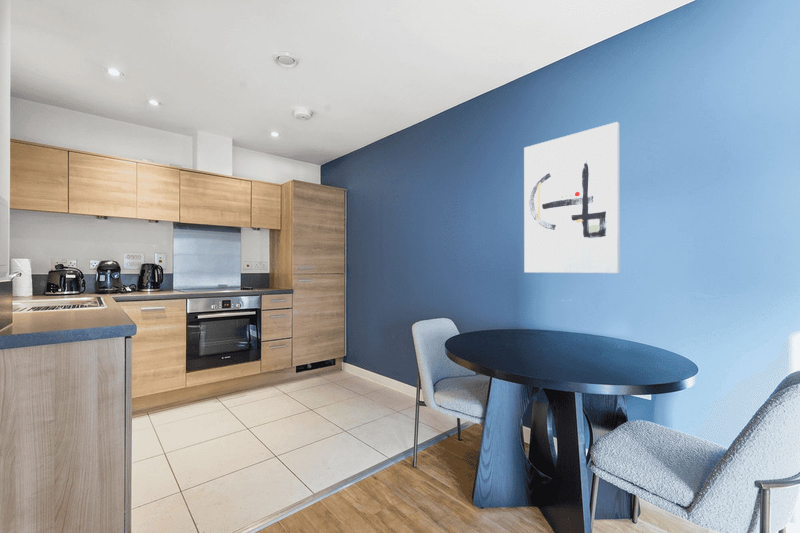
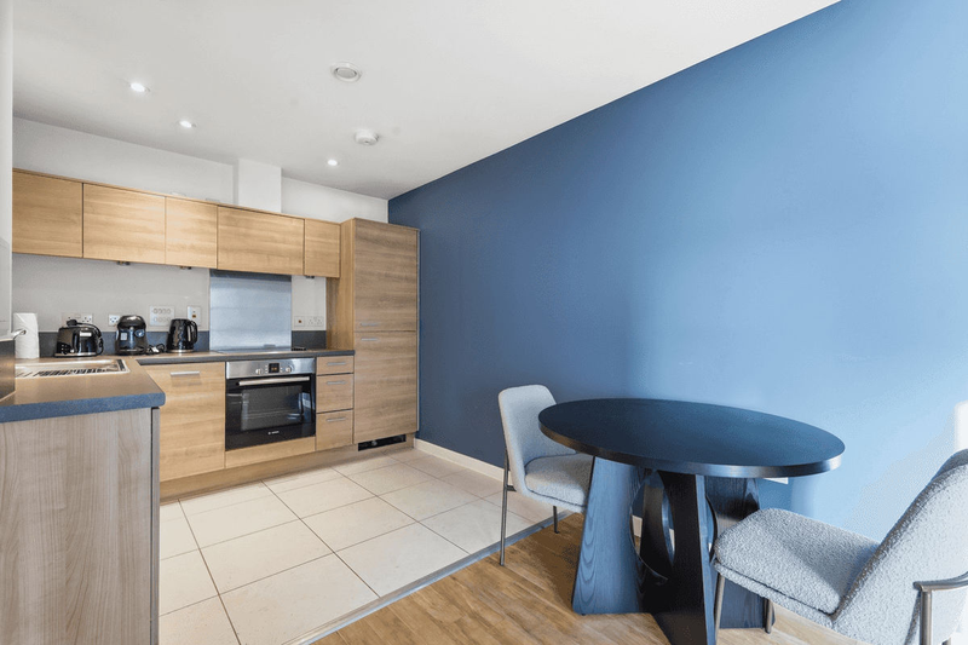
- wall art (567, 204)
